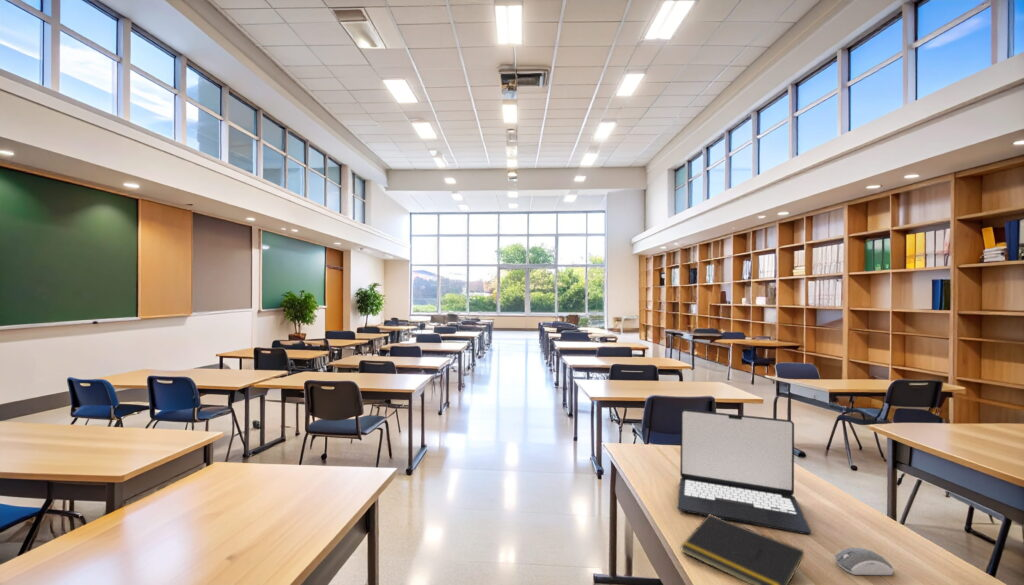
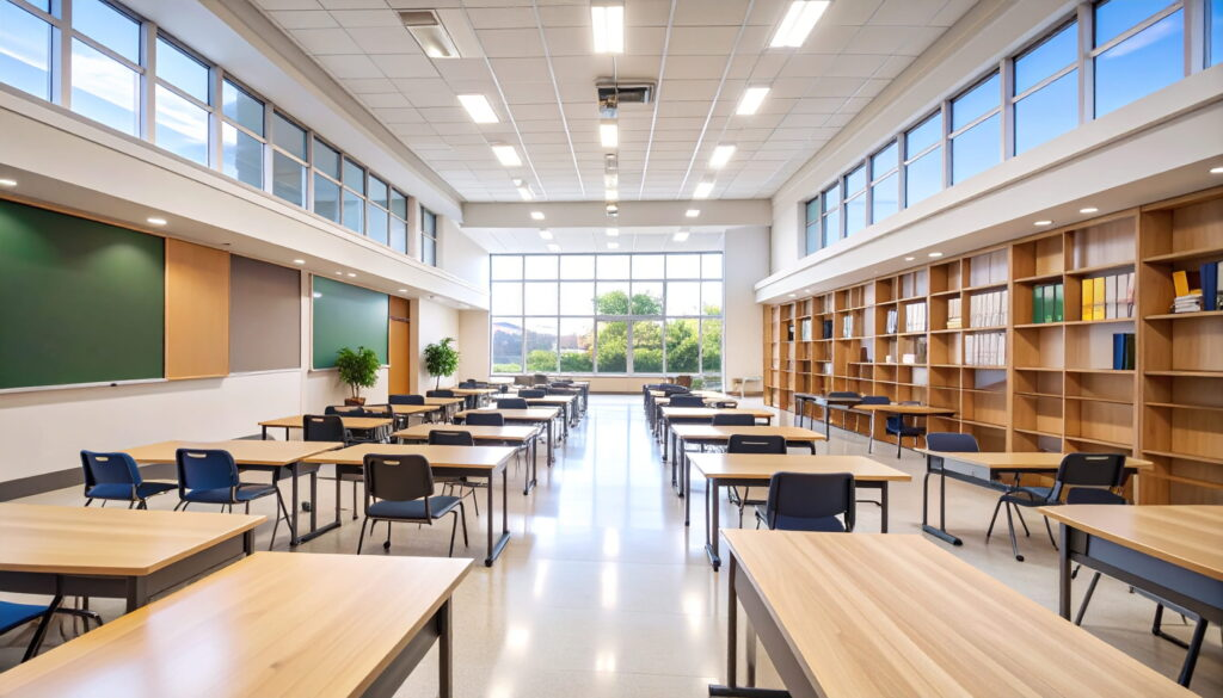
- computer mouse (864, 558)
- notepad (740, 550)
- laptop (737, 464)
